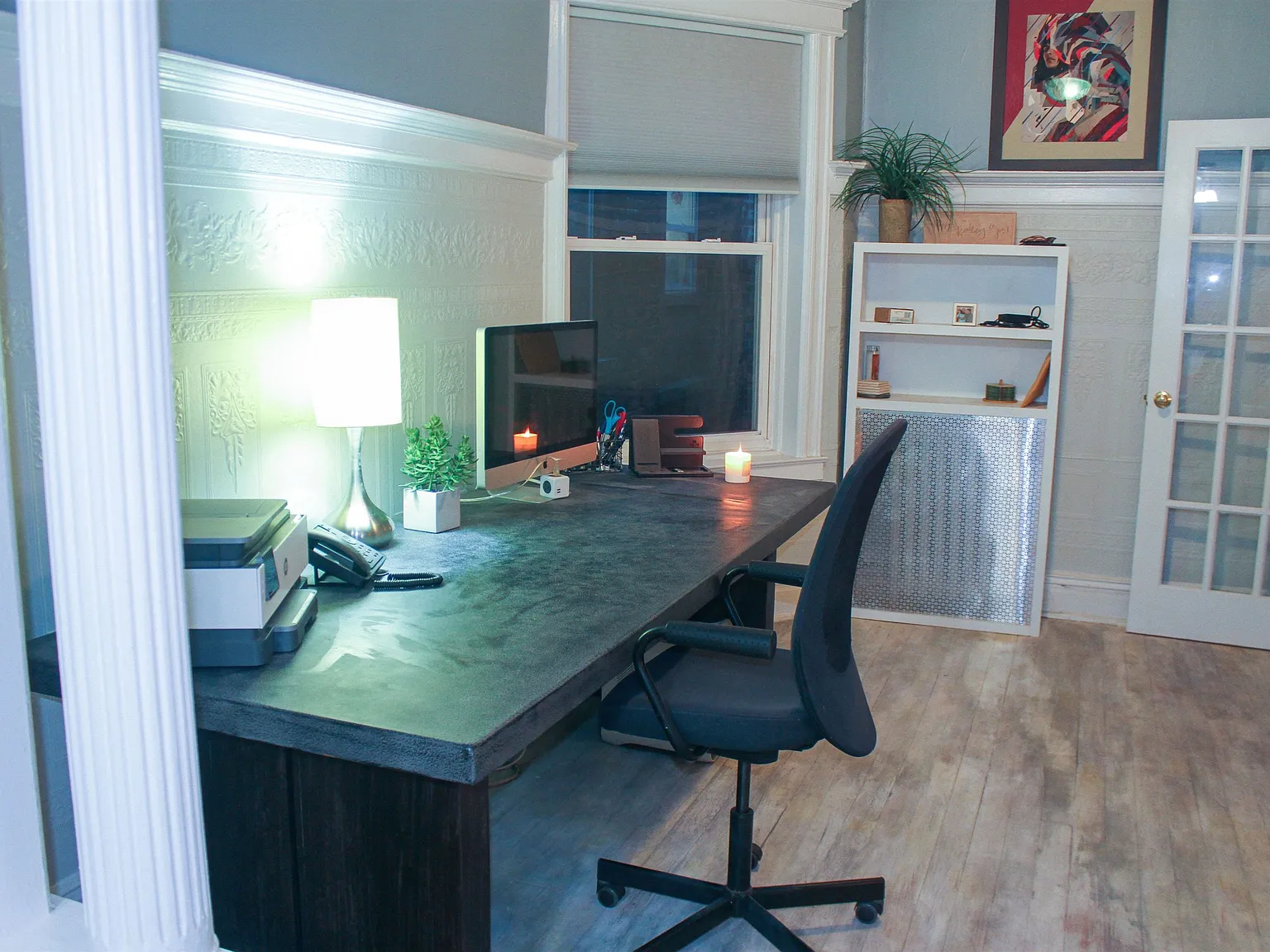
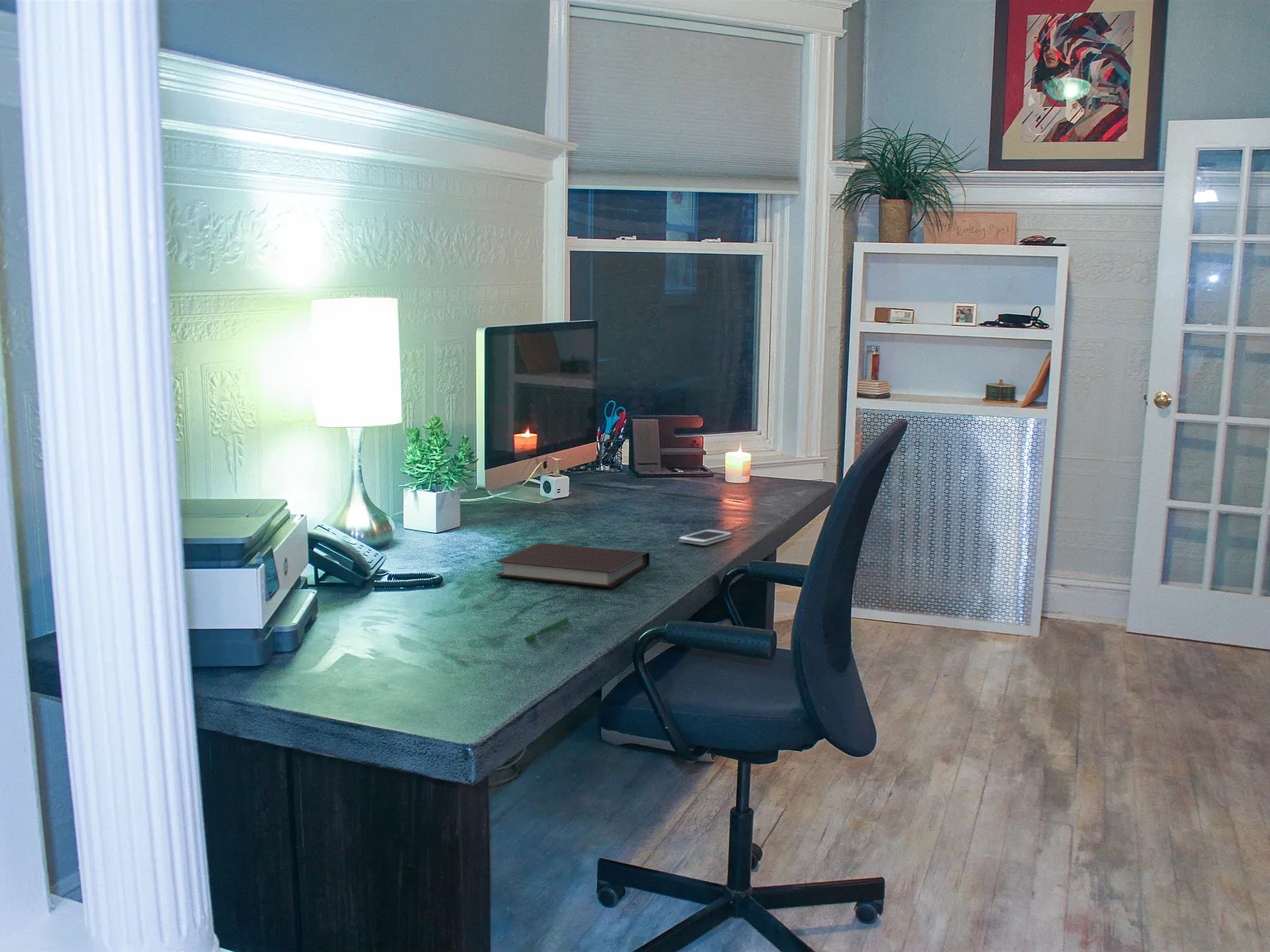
+ notebook (574, 563)
+ pen (547, 630)
+ smartphone (705, 537)
